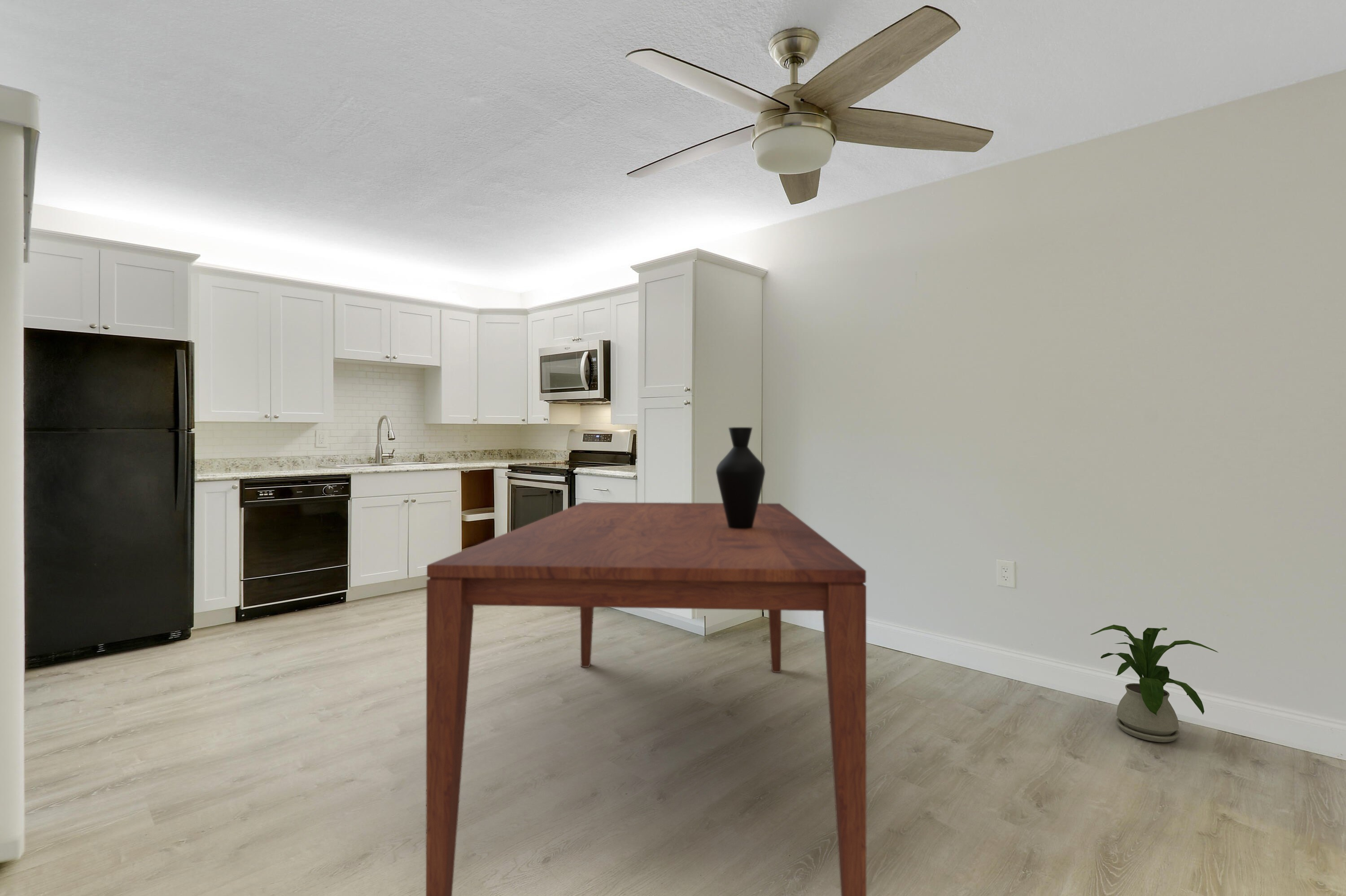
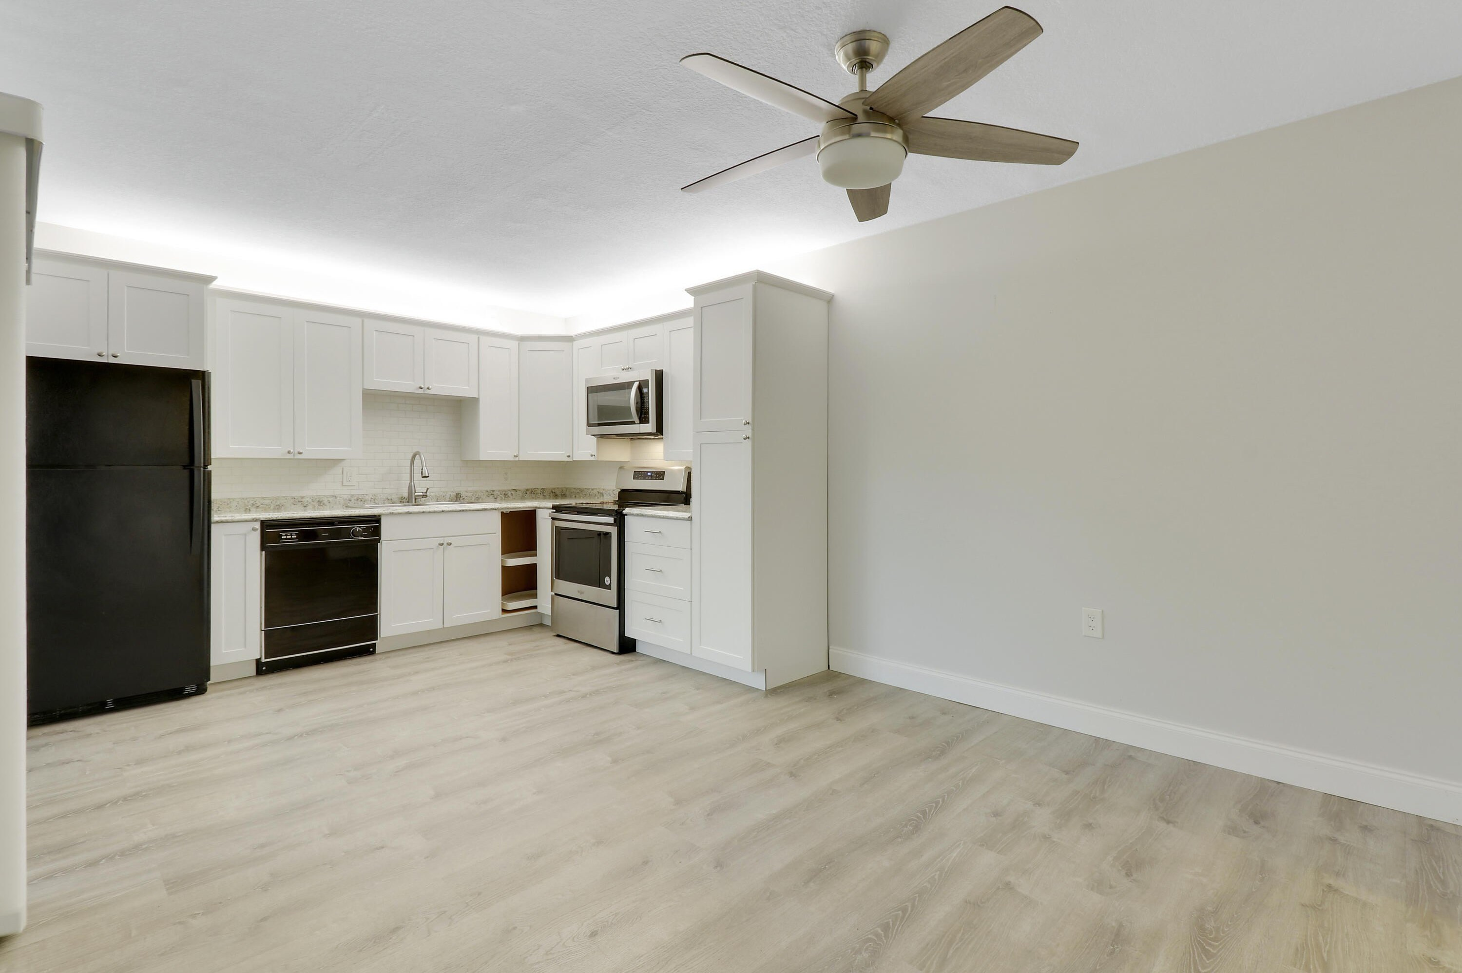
- house plant (1152, 673)
- vase (740, 477)
- dining table (668, 608)
